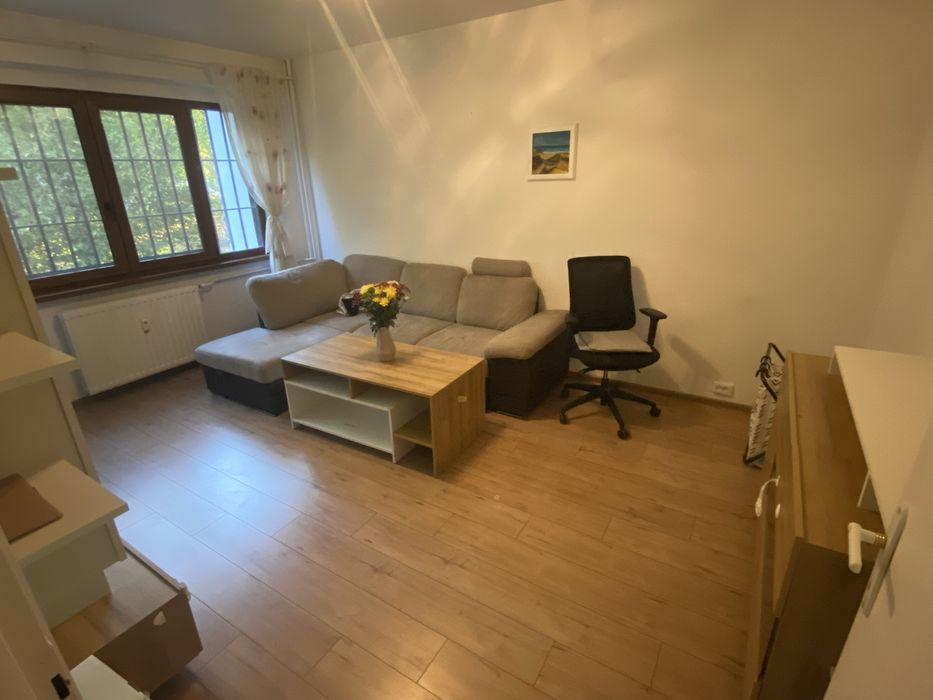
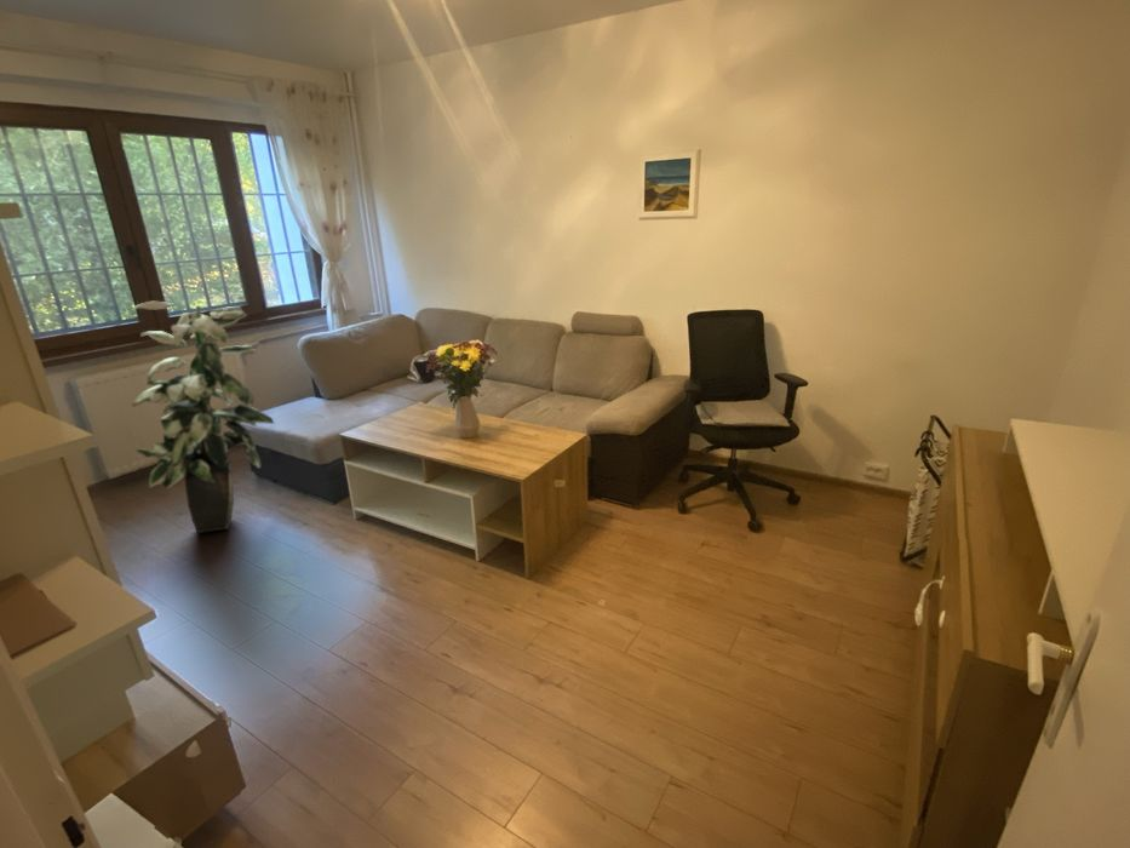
+ indoor plant (200, 418)
